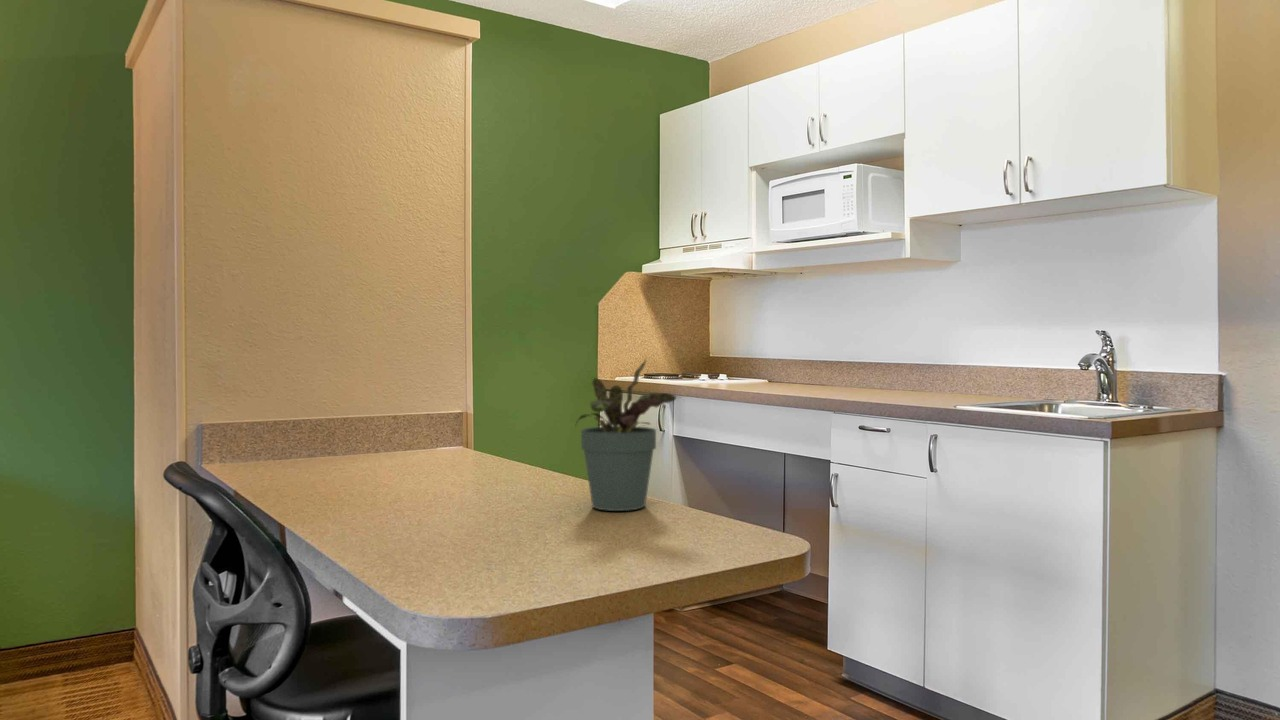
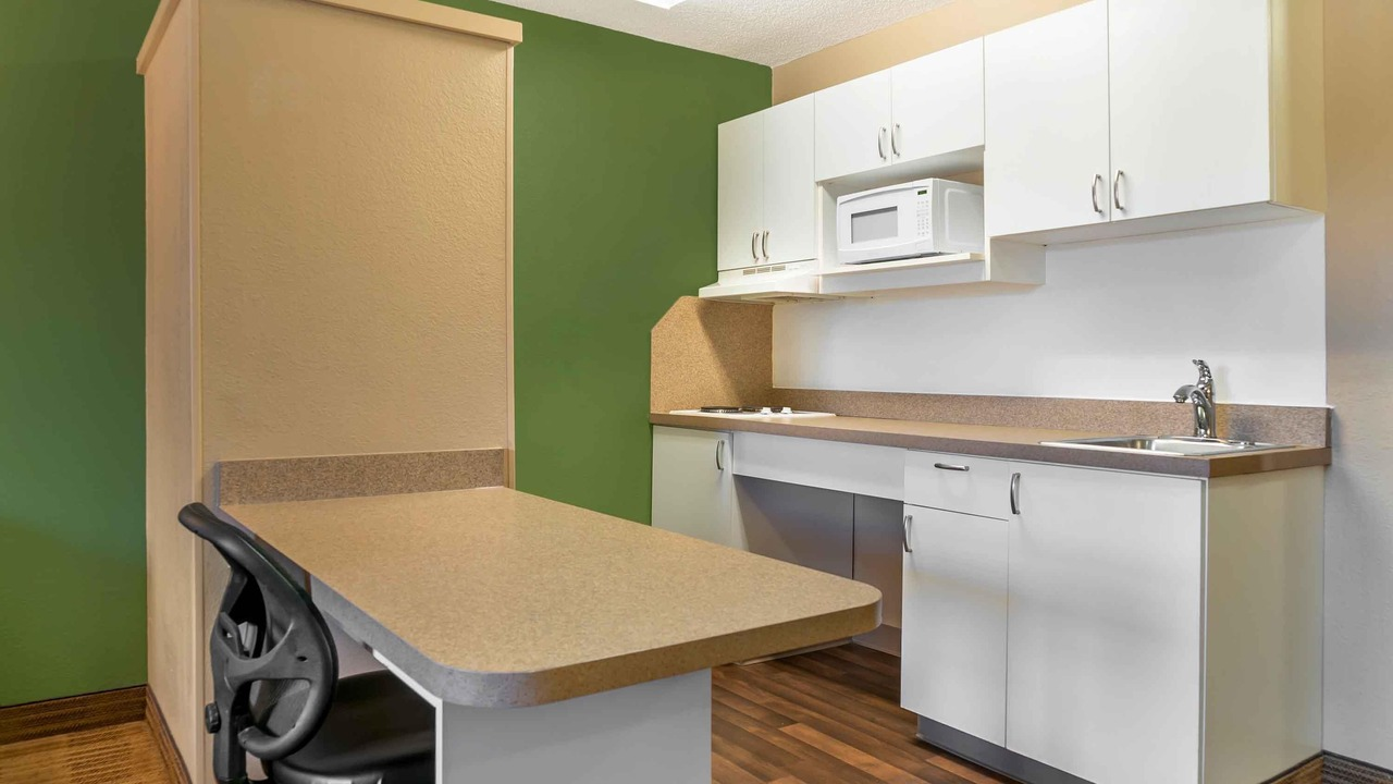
- potted plant (630, 433)
